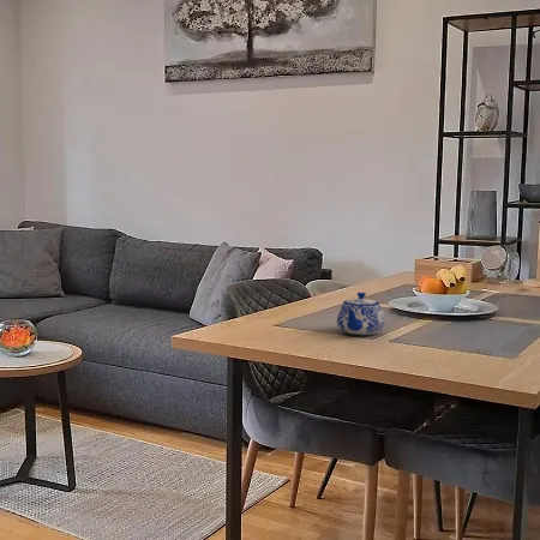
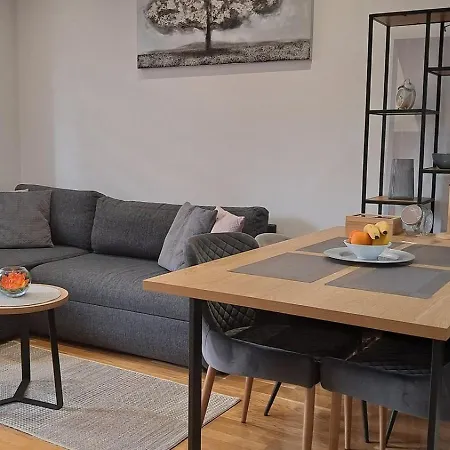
- teapot (359, 313)
